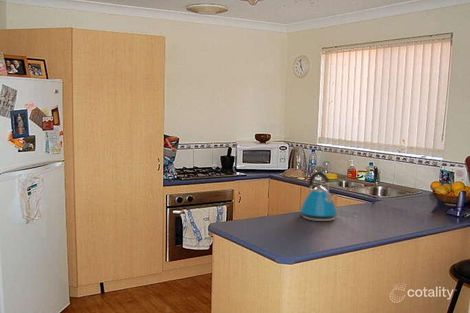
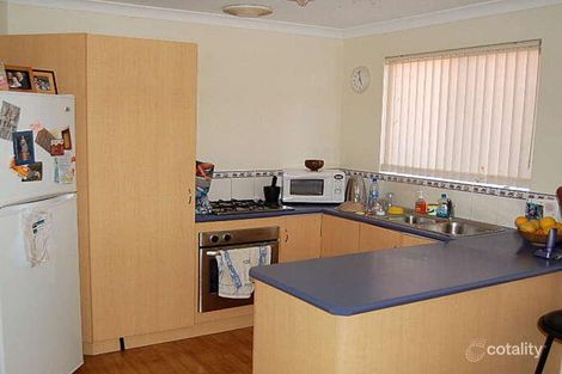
- kettle (318, 194)
